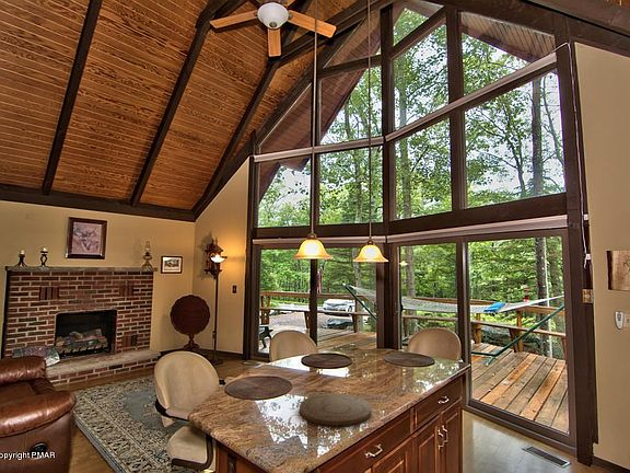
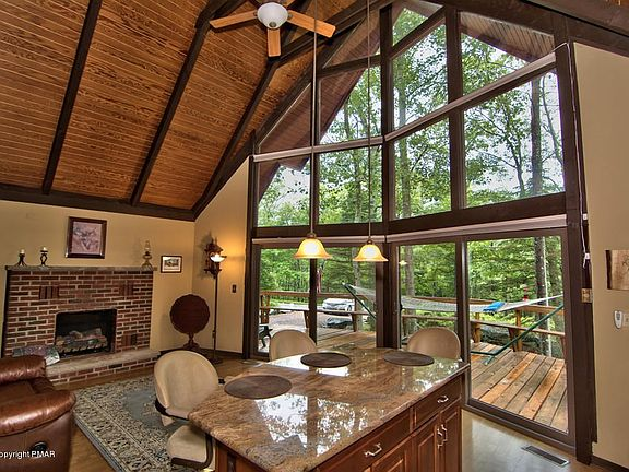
- cutting board (335, 408)
